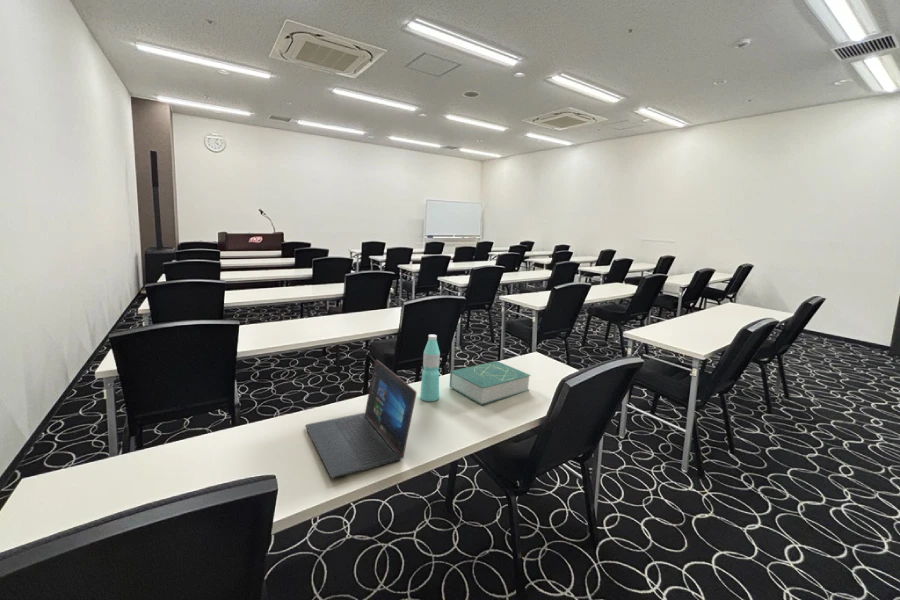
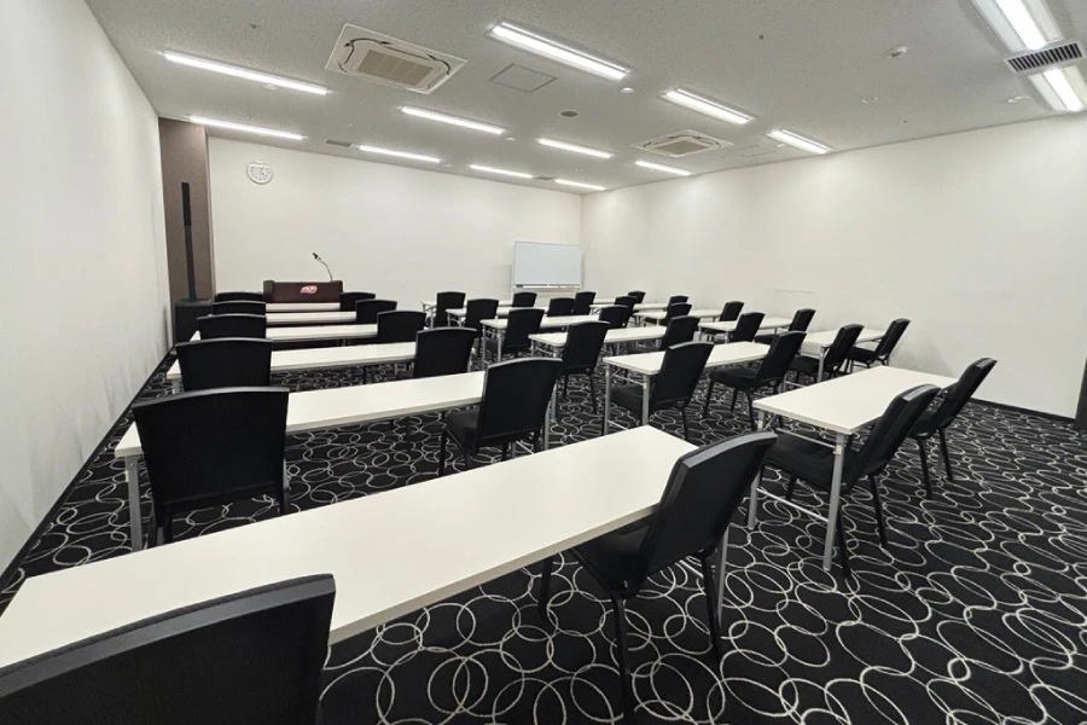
- laptop (357, 414)
- book (490, 380)
- water bottle (431, 366)
